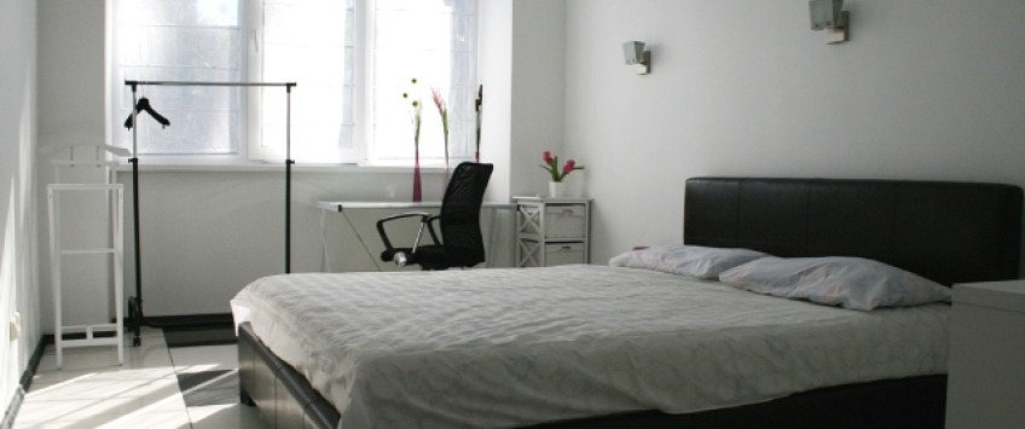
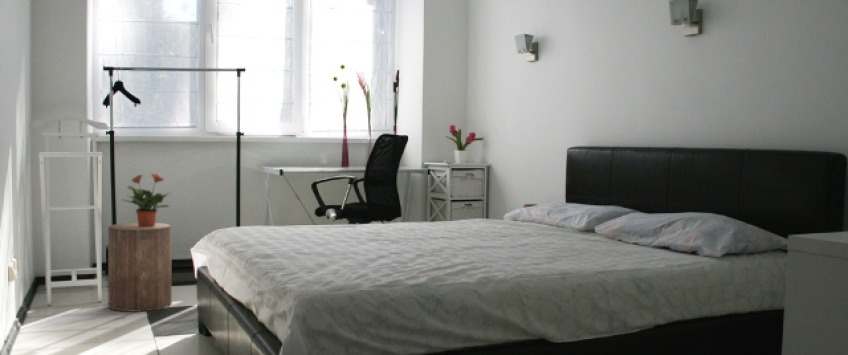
+ stool (140, 265)
+ potted plant (146, 199)
